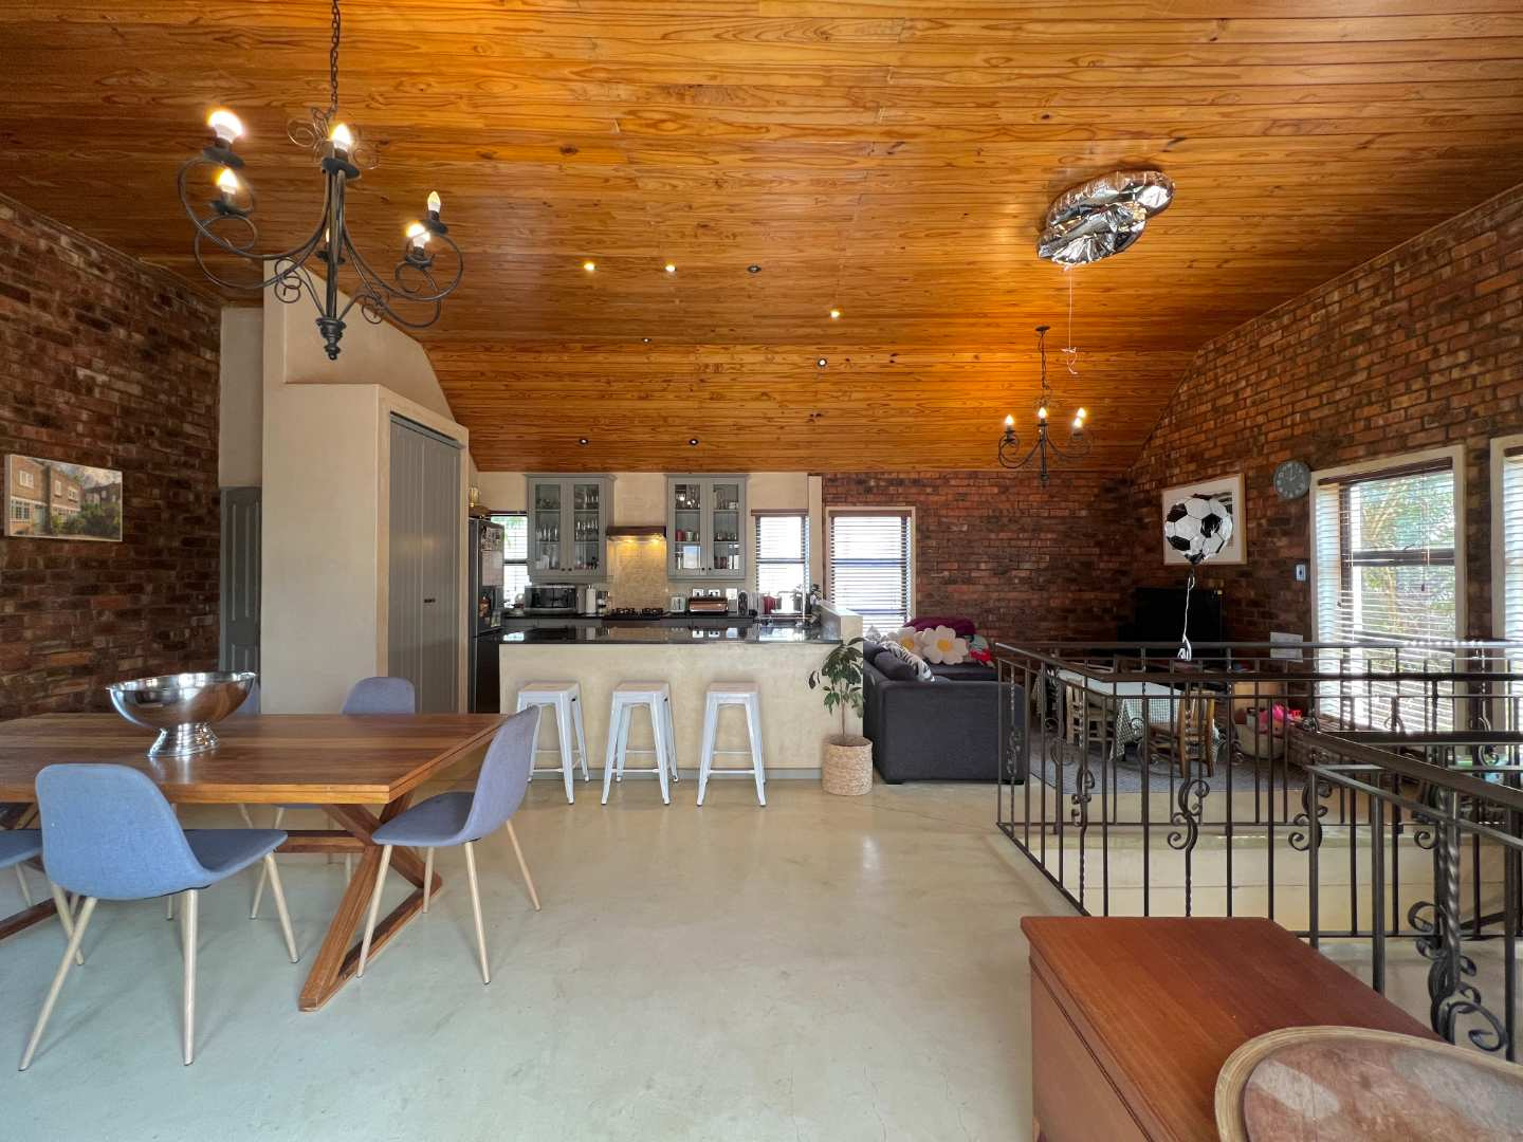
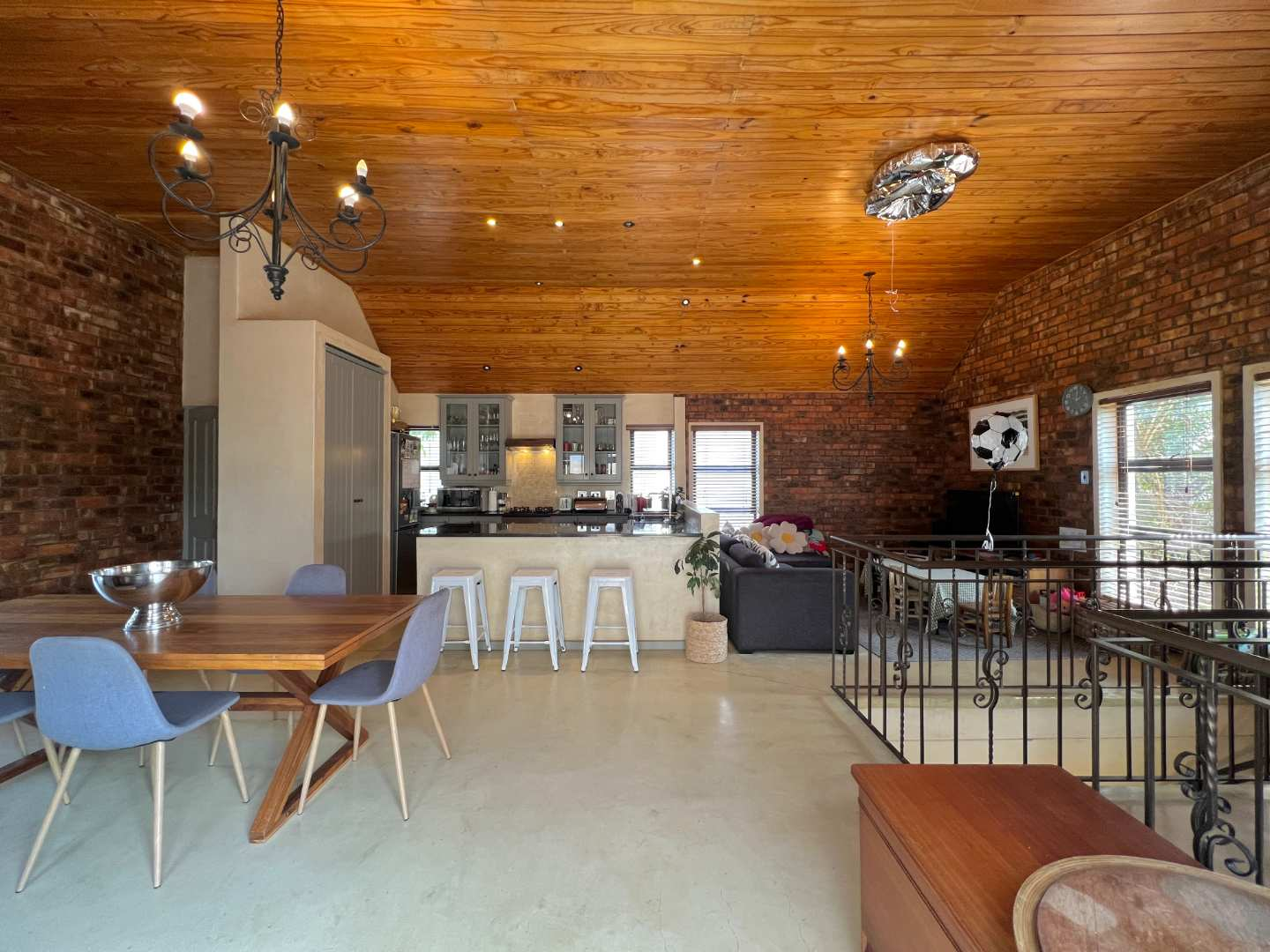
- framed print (67, 501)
